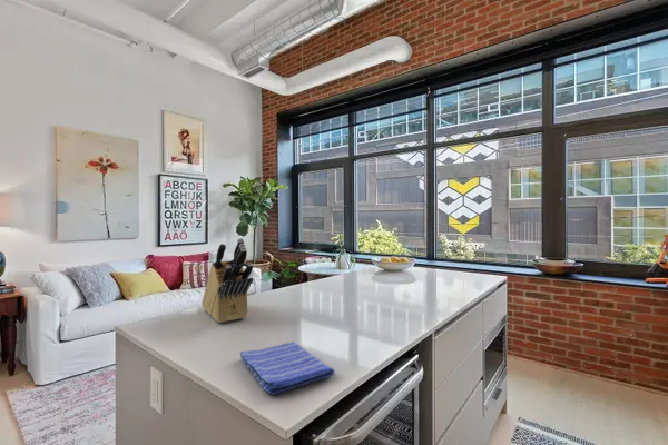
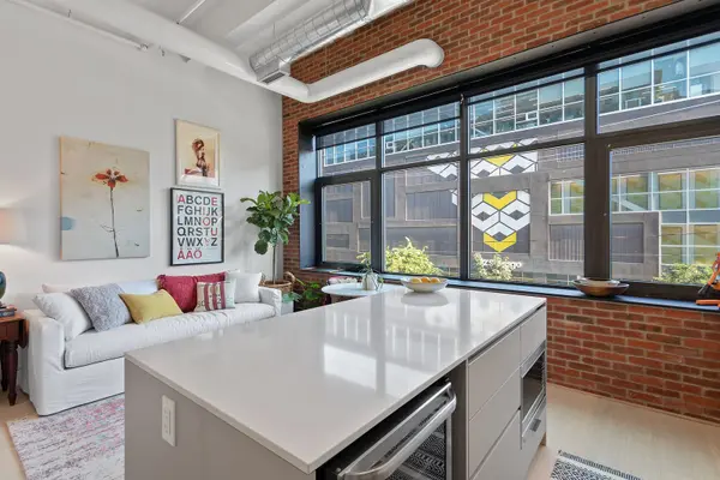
- knife block (226, 276)
- dish towel (284, 362)
